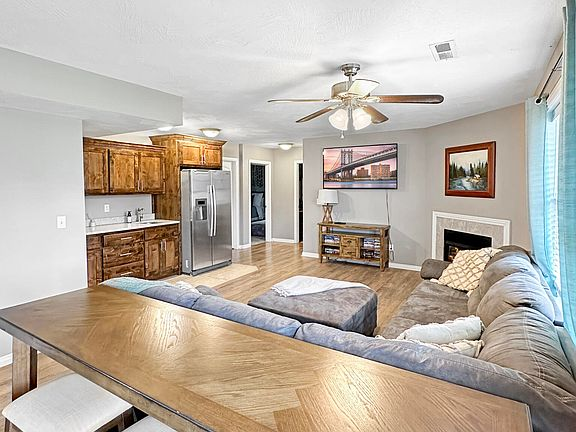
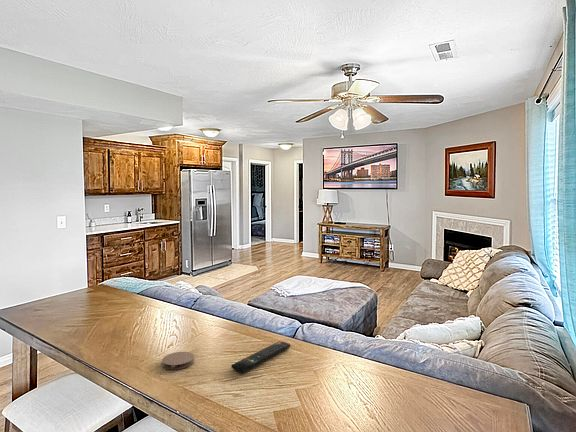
+ coaster (178, 360)
+ remote control (263, 355)
